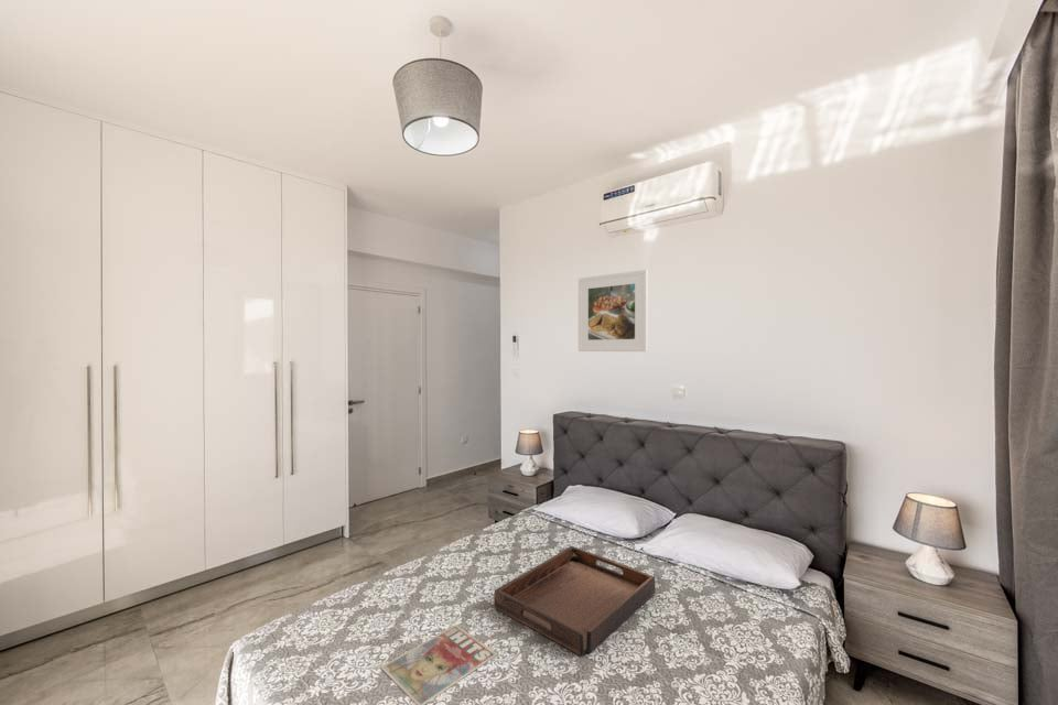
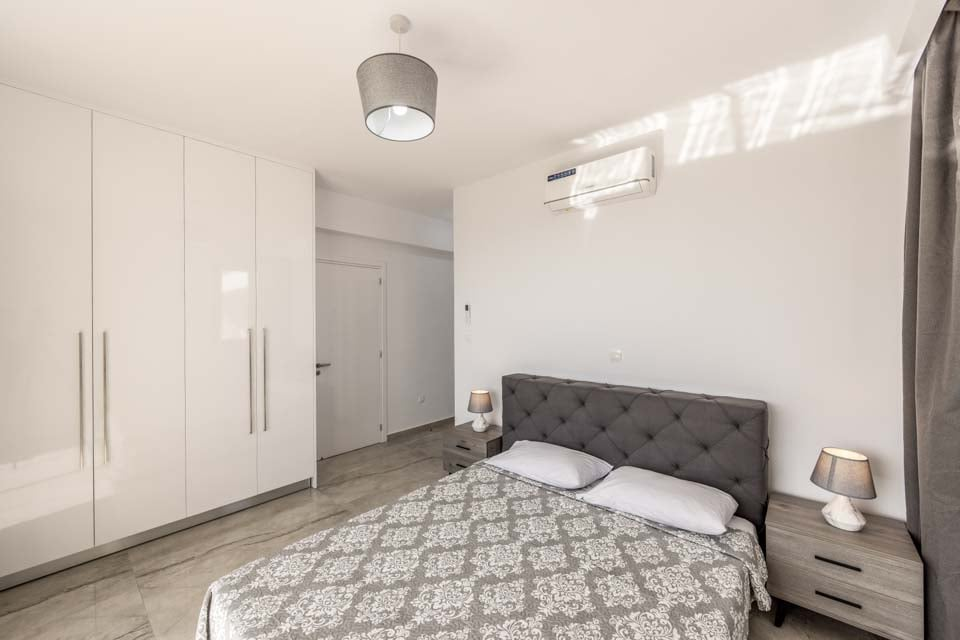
- magazine (440, 660)
- serving tray (576, 592)
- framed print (611, 313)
